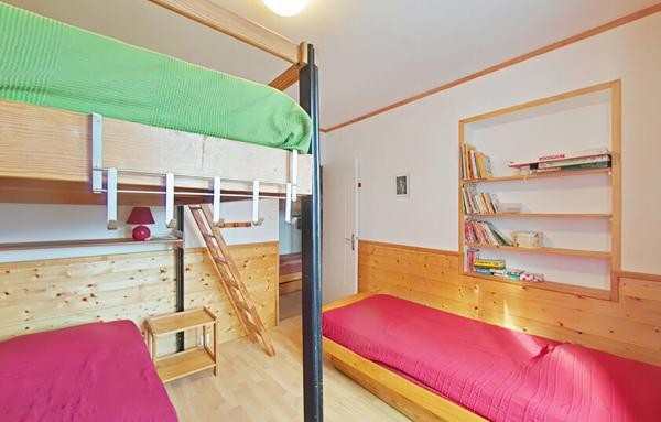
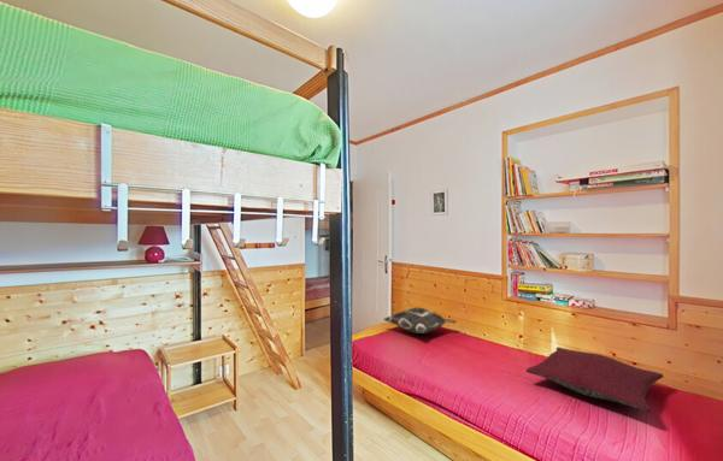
+ decorative pillow (419, 319)
+ pillow (593, 373)
